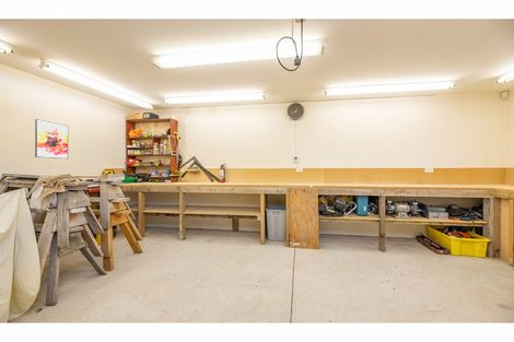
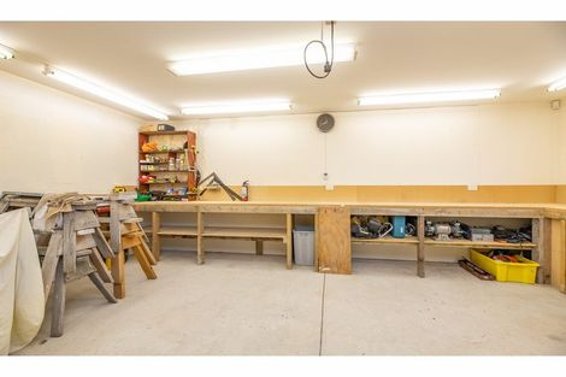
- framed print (52, 140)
